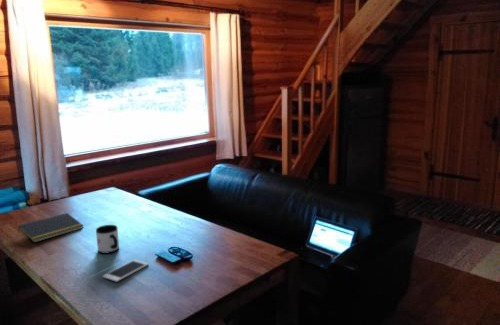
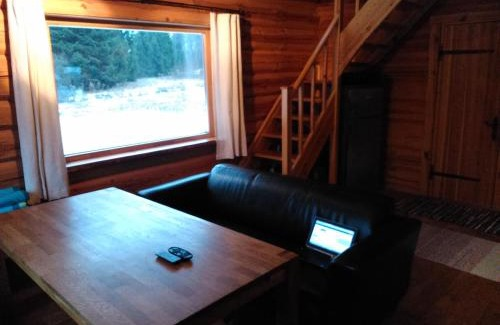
- cell phone (126, 270)
- mug (109, 239)
- notepad (51, 226)
